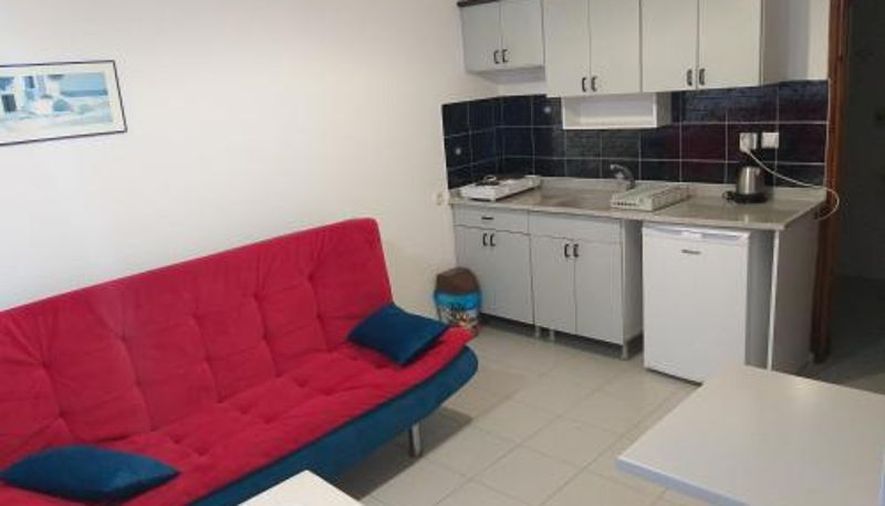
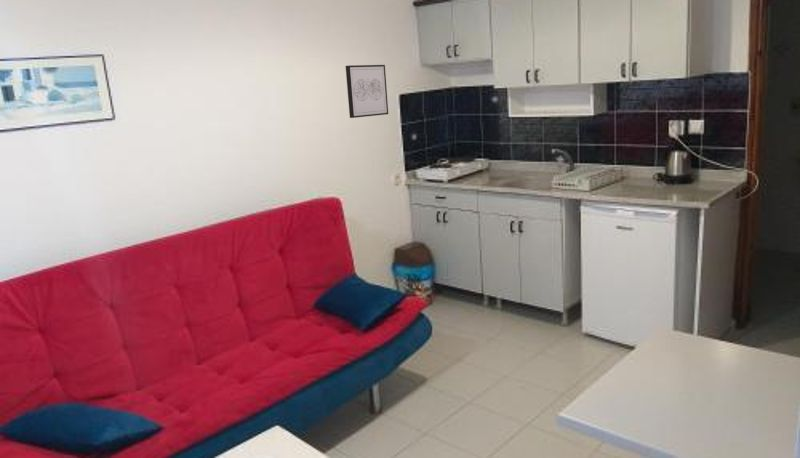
+ wall art (367, 90)
